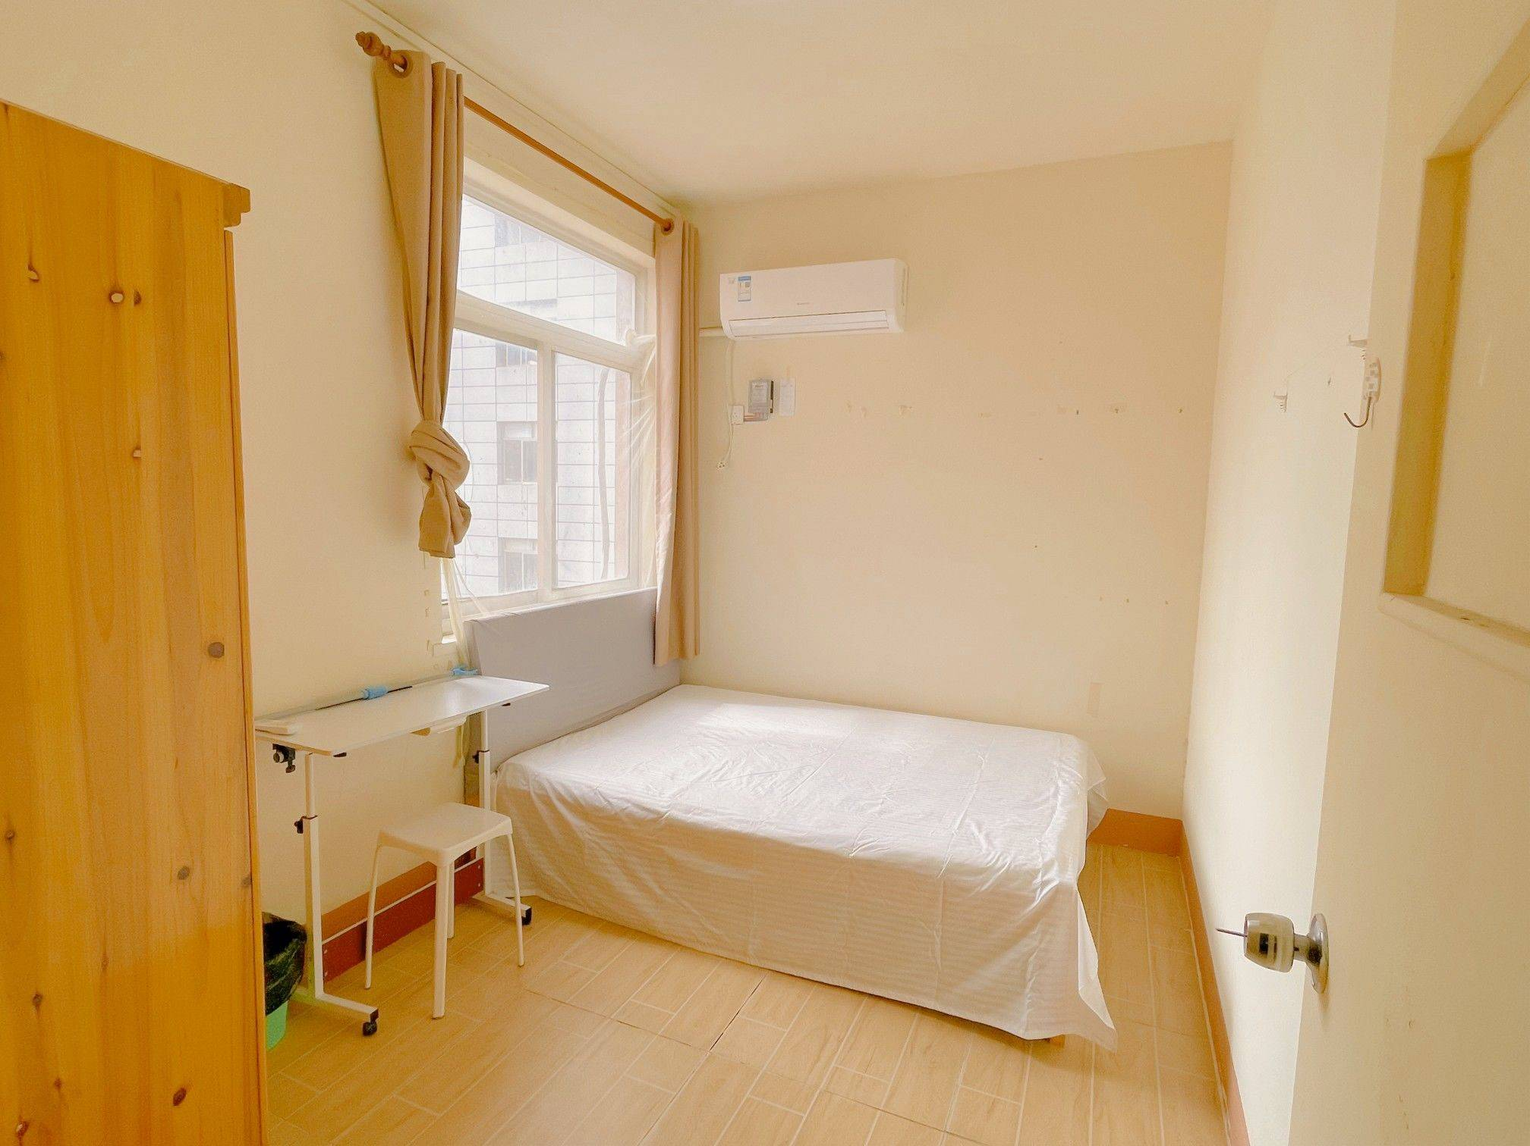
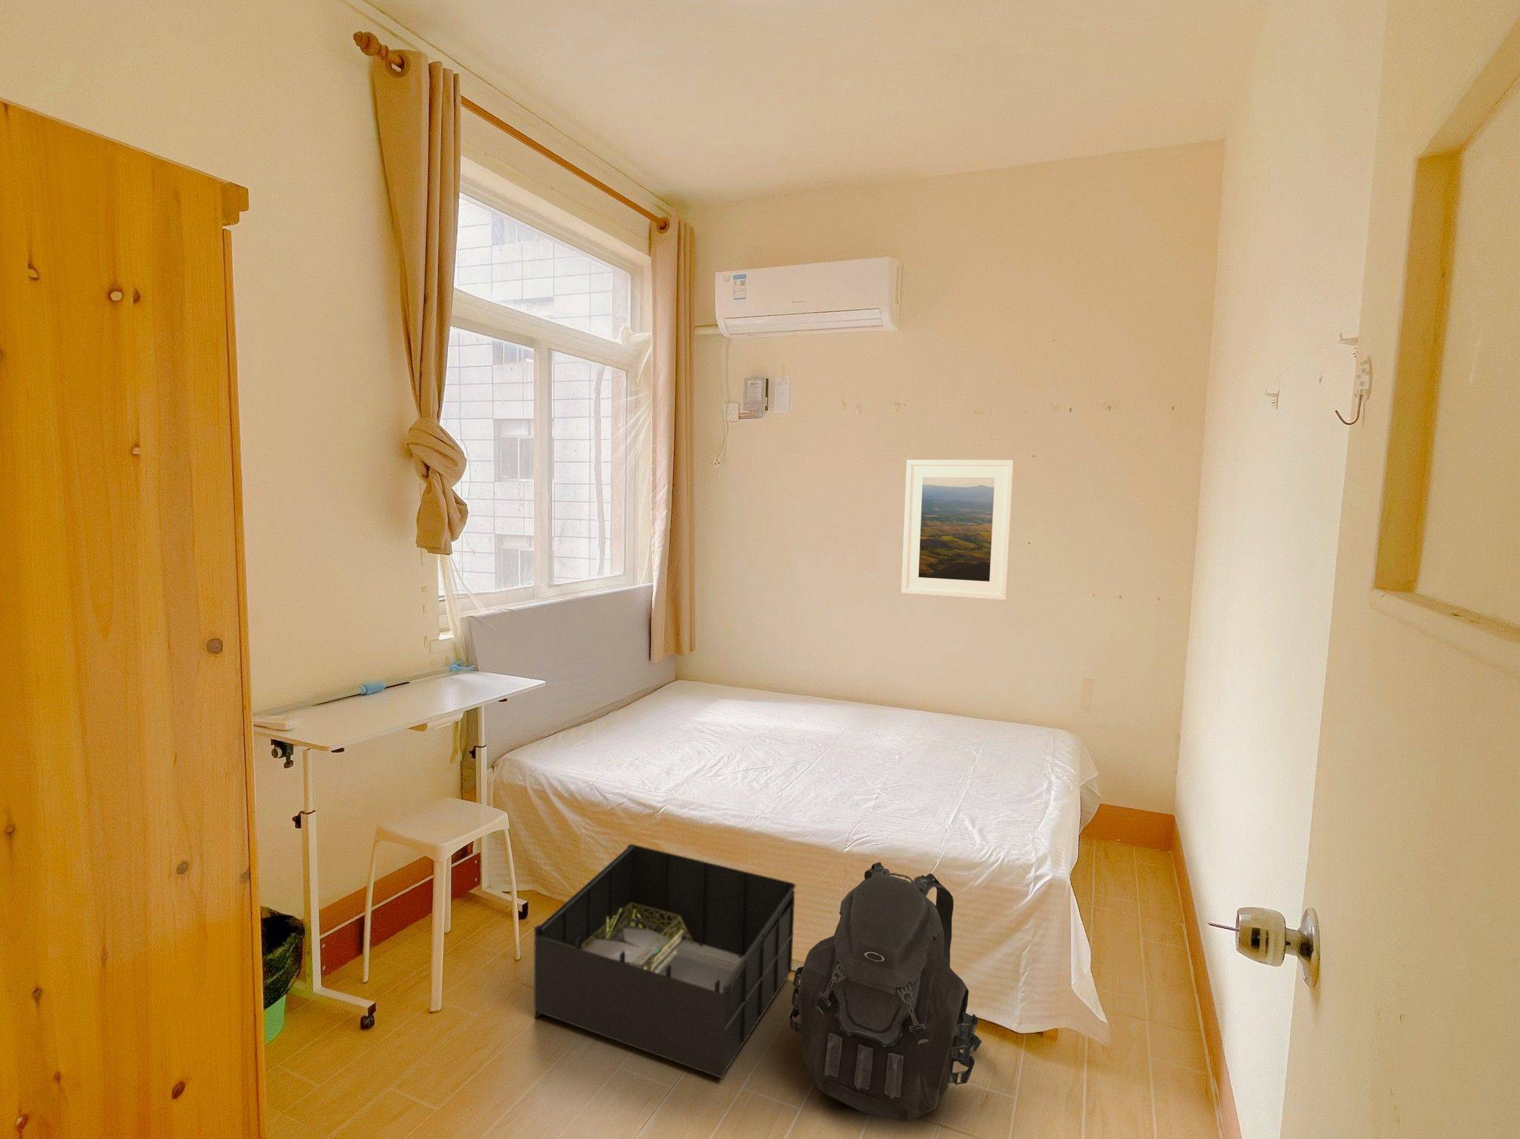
+ storage bin (669, 946)
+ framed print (955, 528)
+ backpack (888, 975)
